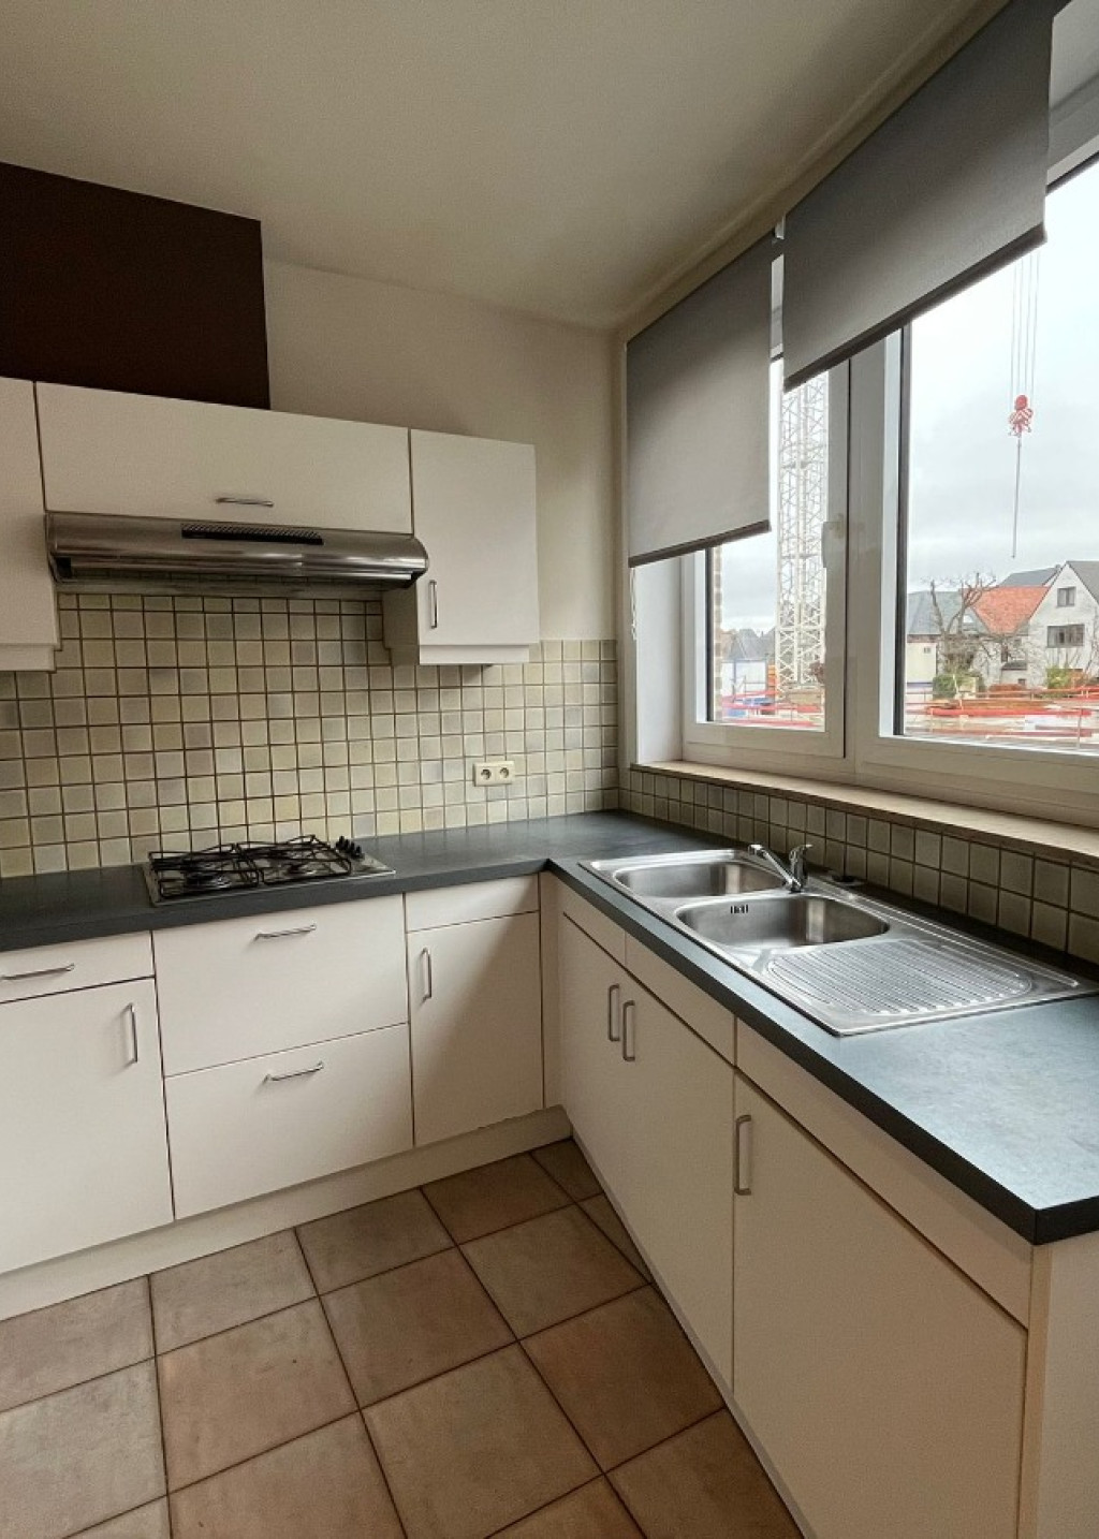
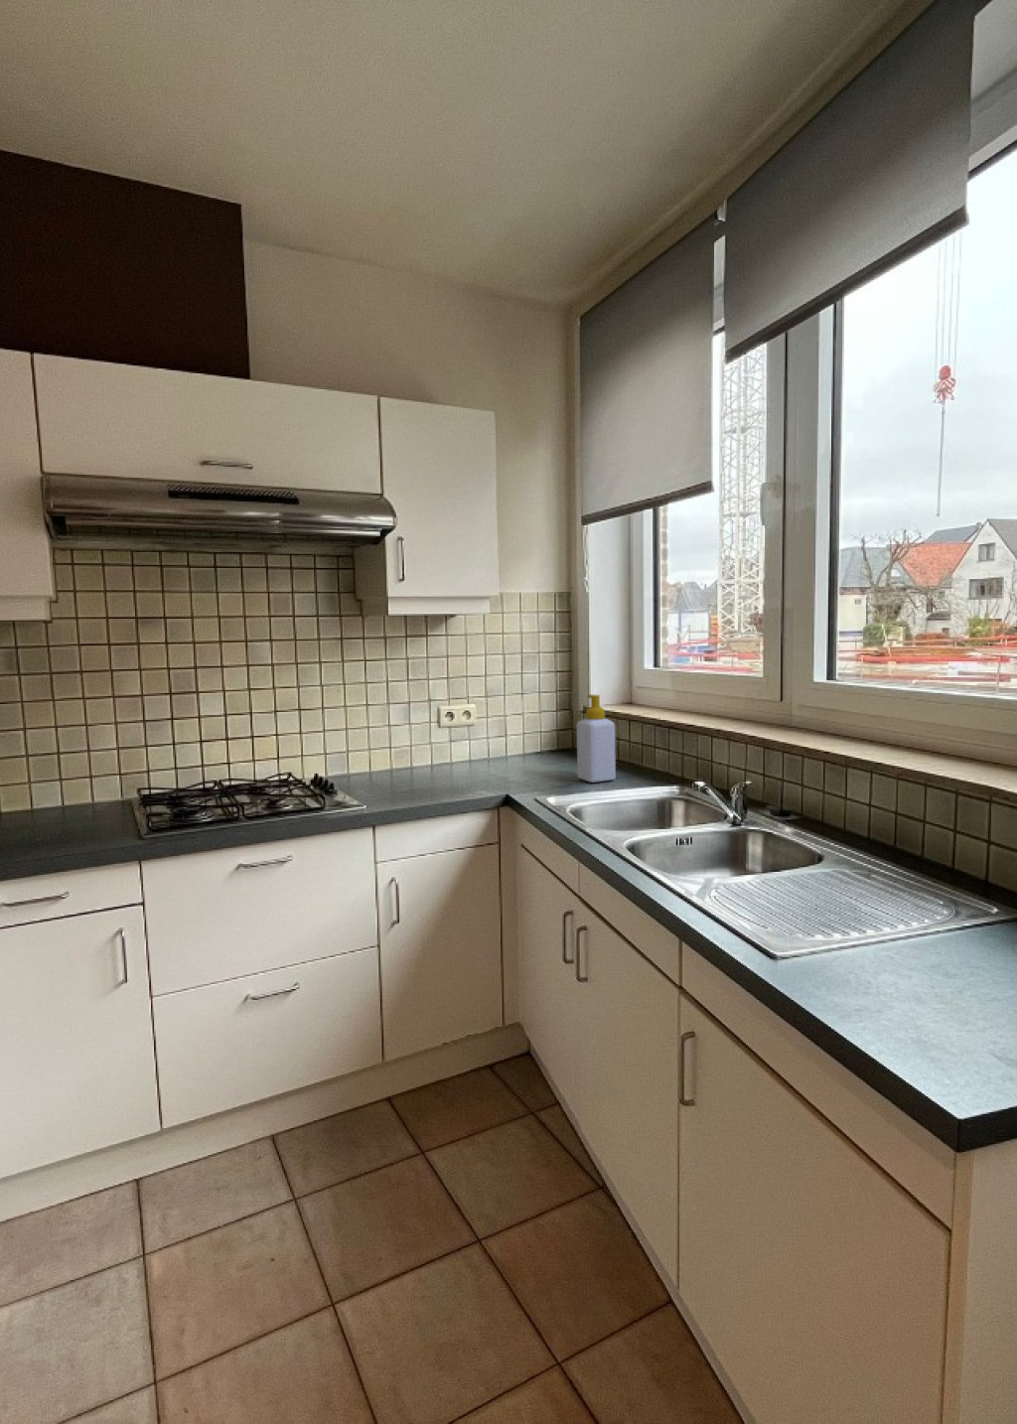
+ soap bottle (595, 737)
